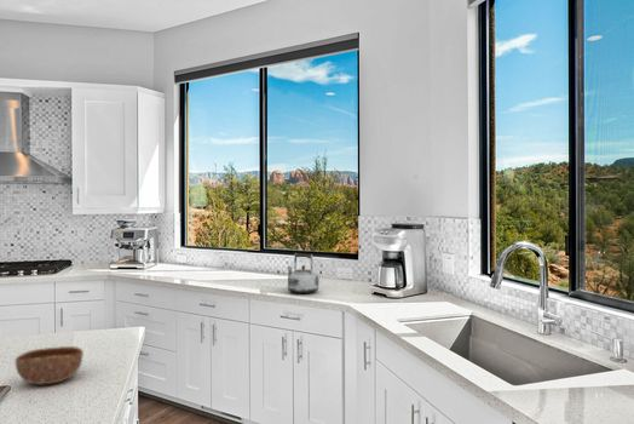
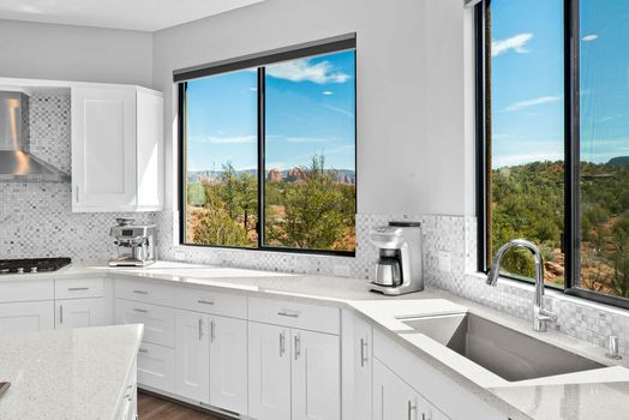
- bowl (50, 366)
- kettle (300, 271)
